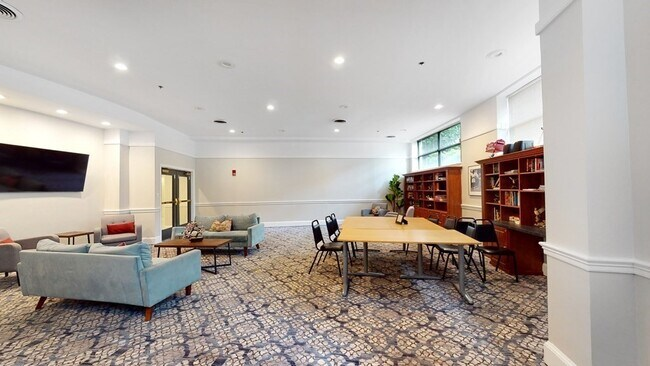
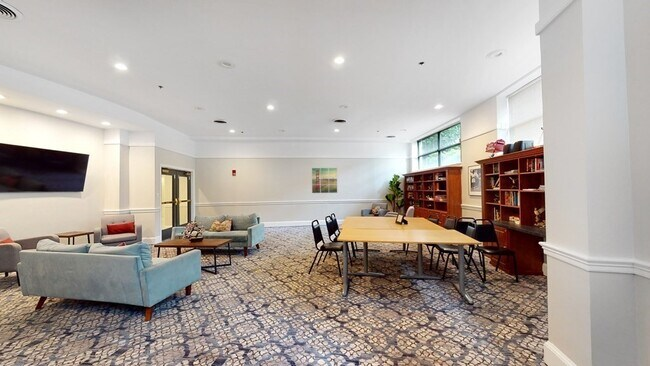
+ wall art (324, 180)
